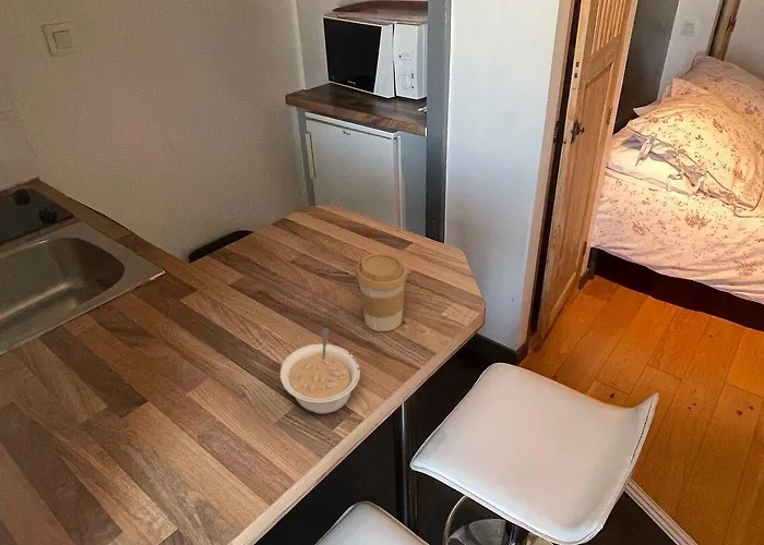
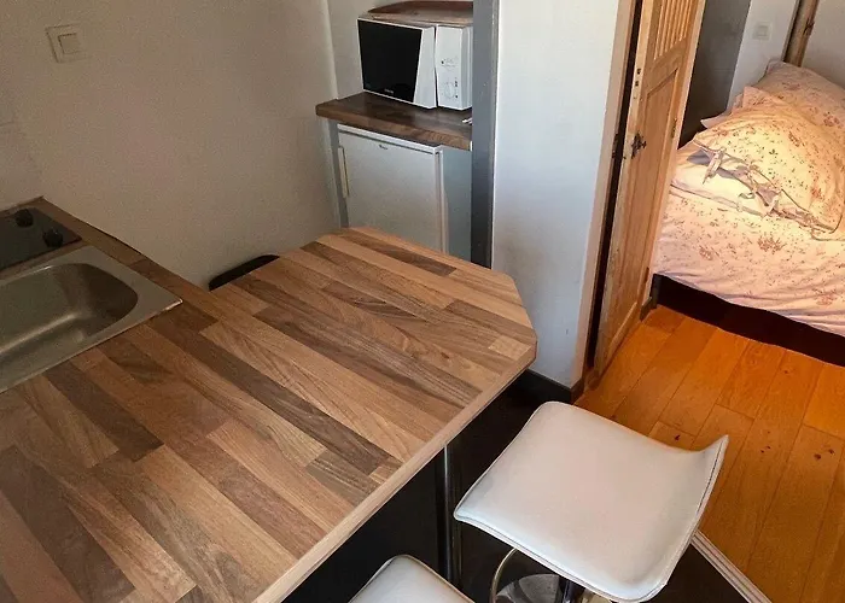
- legume (319, 377)
- coffee cup (382, 291)
